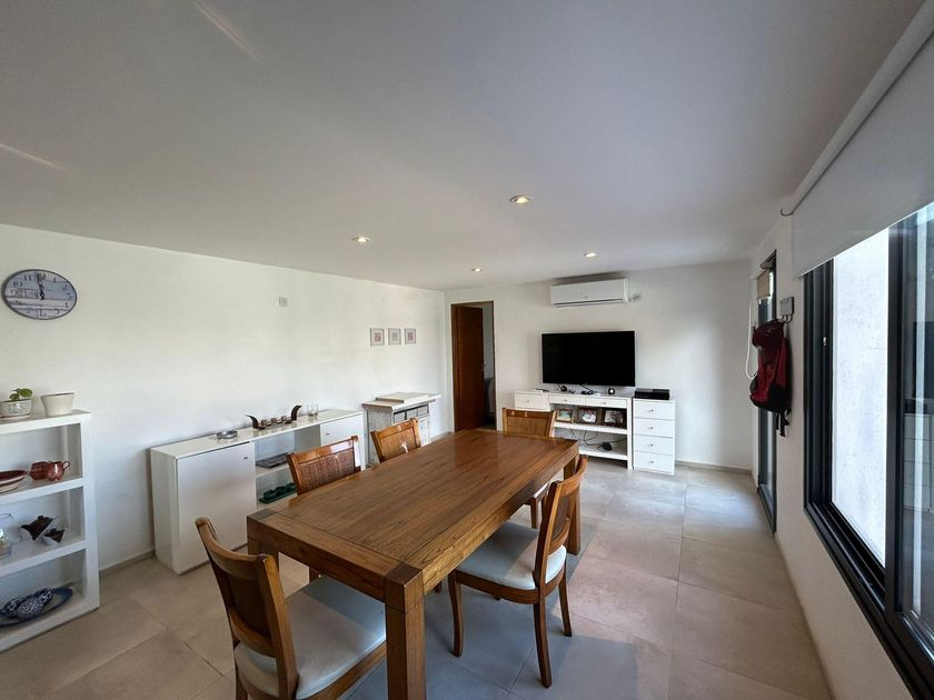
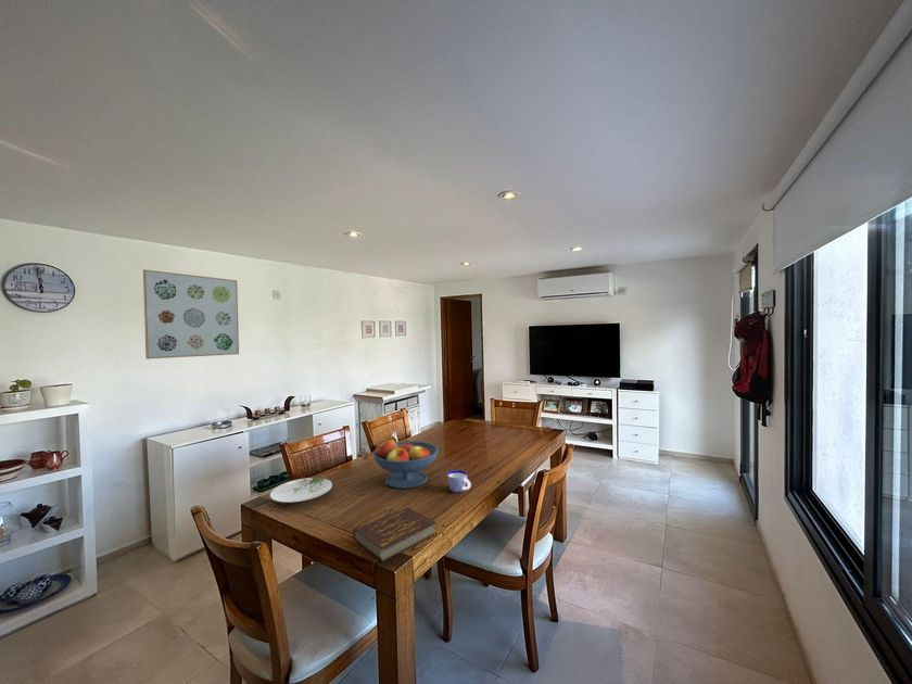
+ book (395, 530)
+ wall art (195, 316)
+ fruit bowl (406, 459)
+ plate (302, 492)
+ cup (459, 482)
